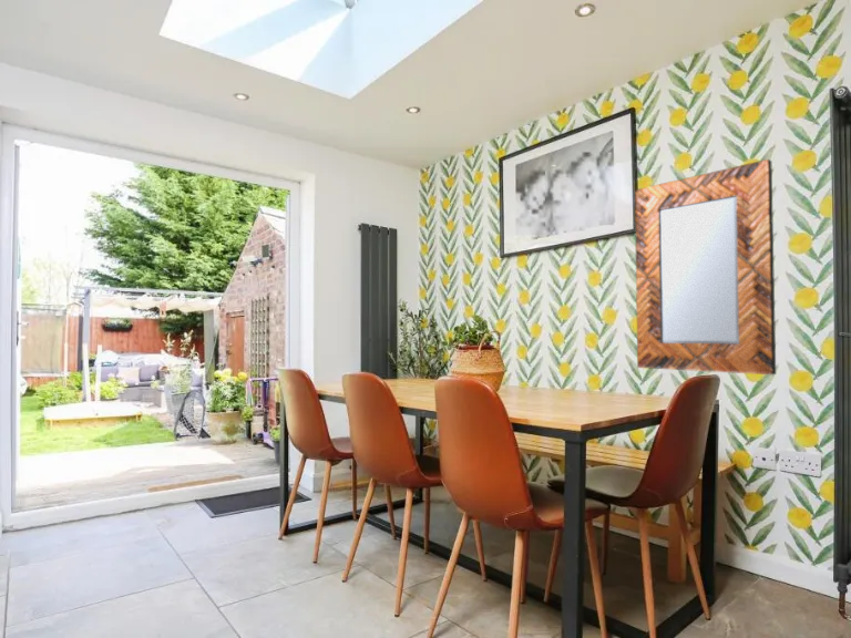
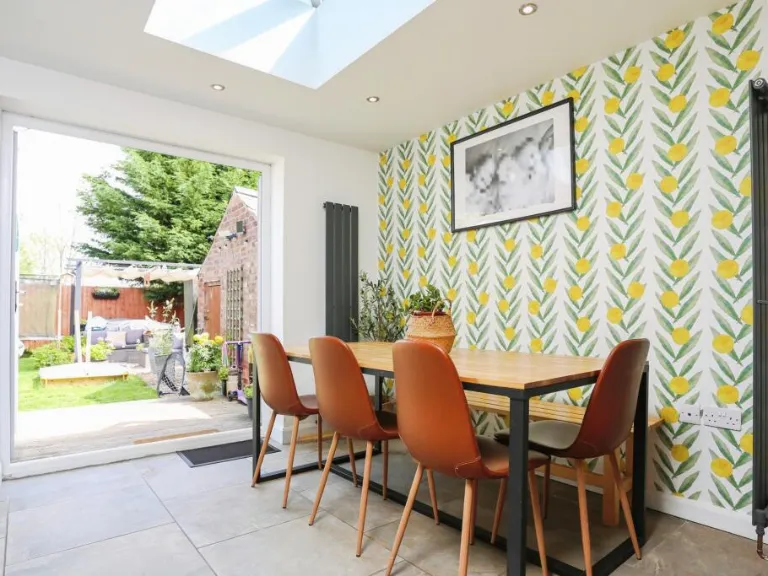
- home mirror (698, 272)
